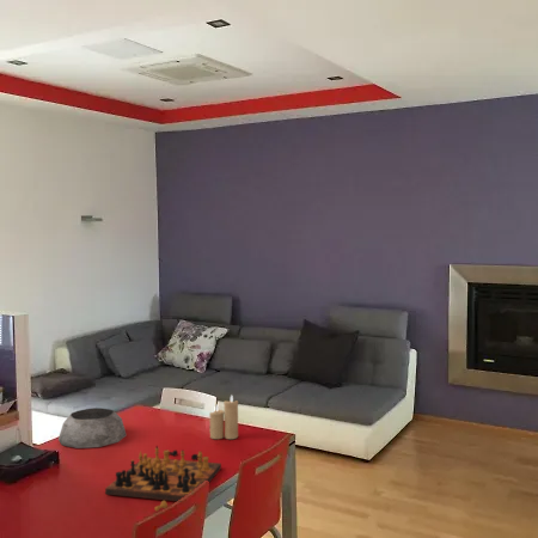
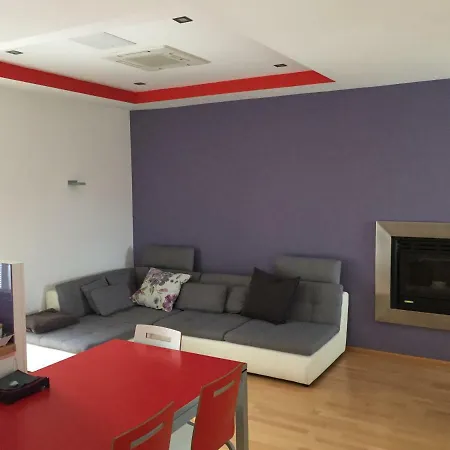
- gameboard (166, 469)
- plant pot (92, 424)
- candle (222, 416)
